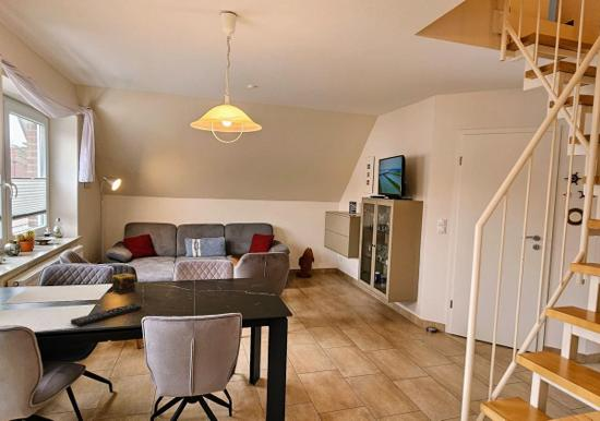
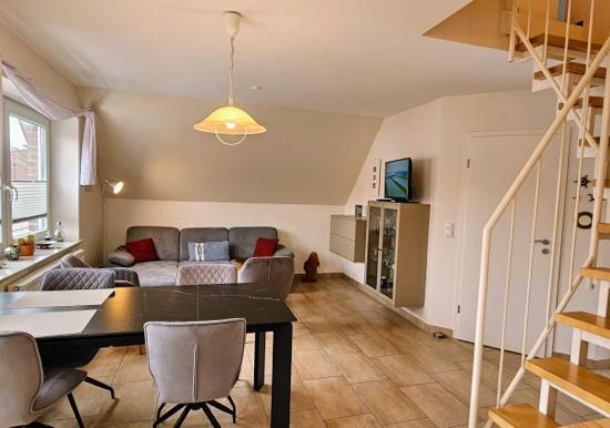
- remote control (108, 313)
- candle (123, 282)
